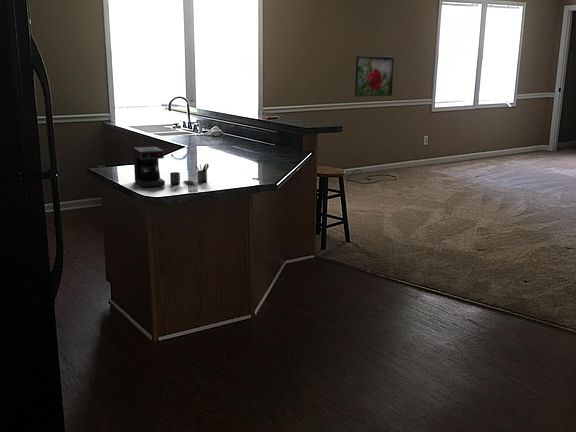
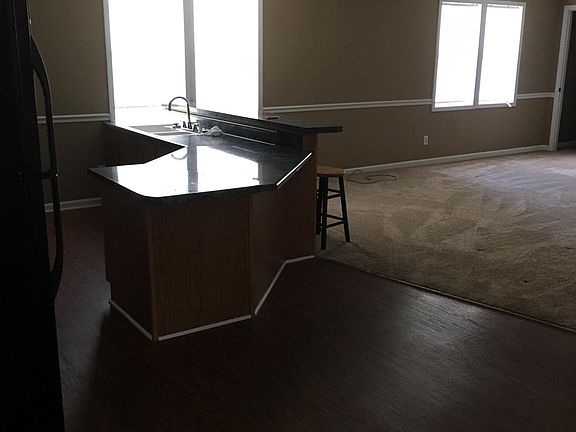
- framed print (374, 76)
- coffee maker (172, 172)
